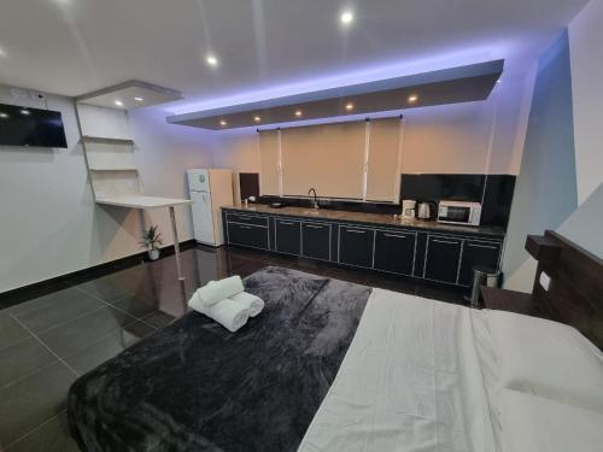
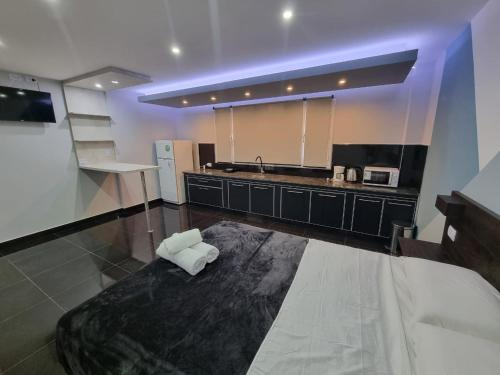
- indoor plant (152, 242)
